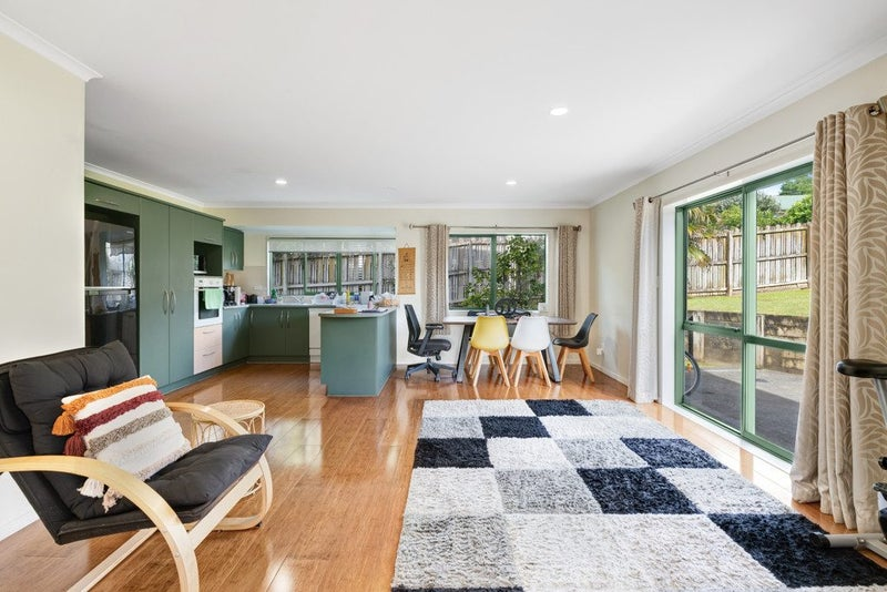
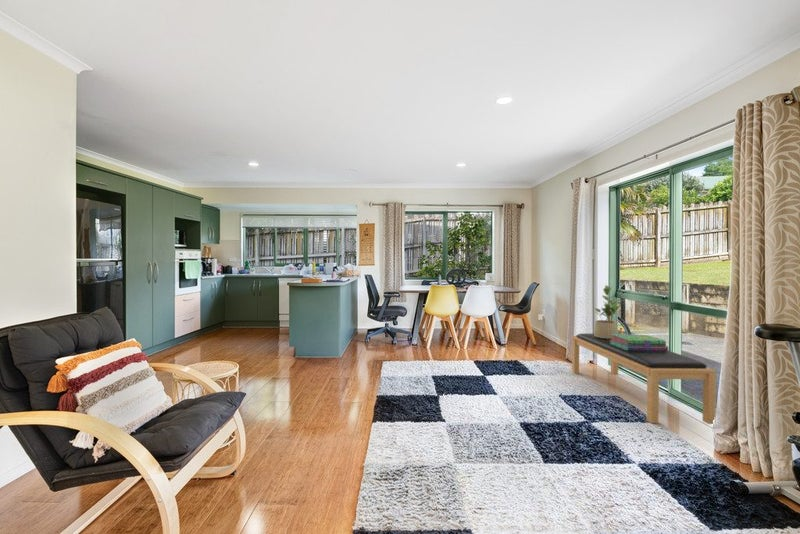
+ potted plant (607, 310)
+ bench (630, 368)
+ stack of books (637, 342)
